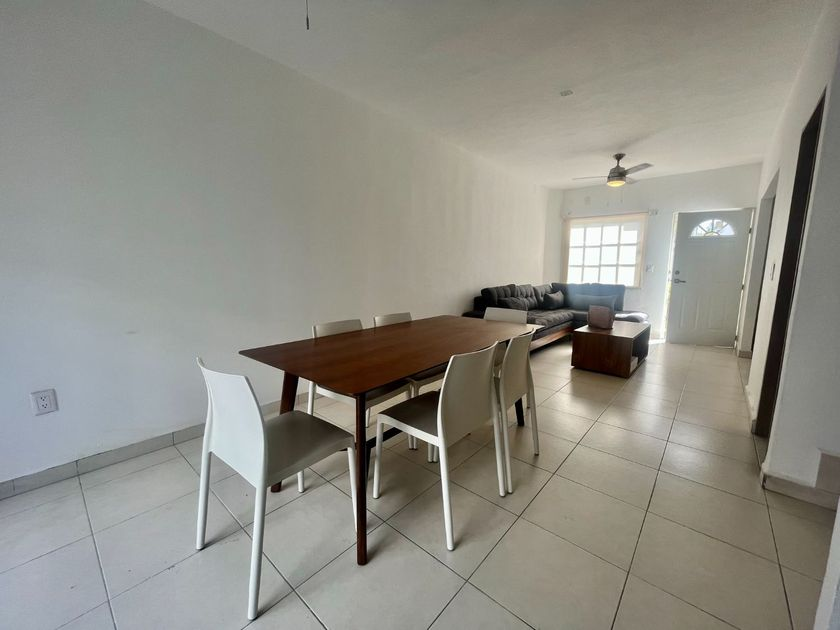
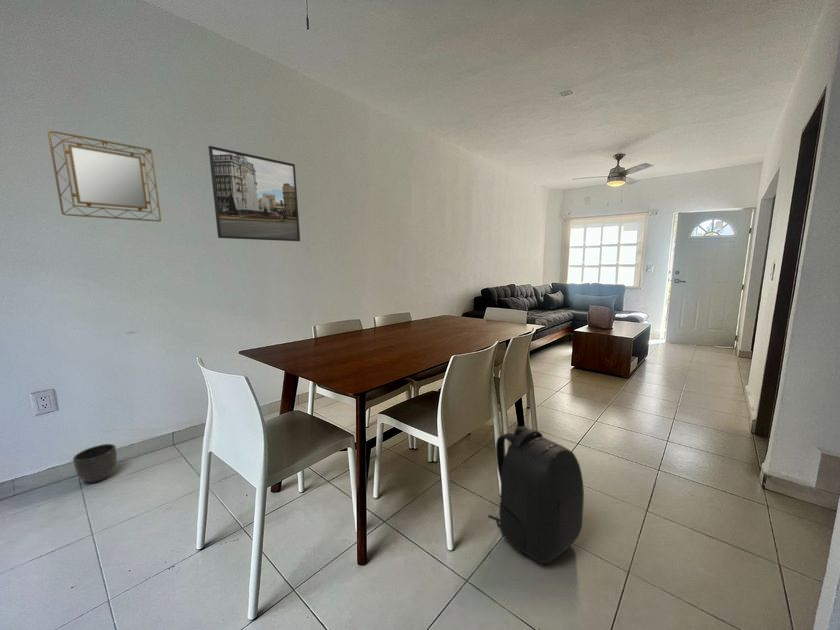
+ home mirror (110, 179)
+ backpack (533, 485)
+ planter (97, 465)
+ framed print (259, 198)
